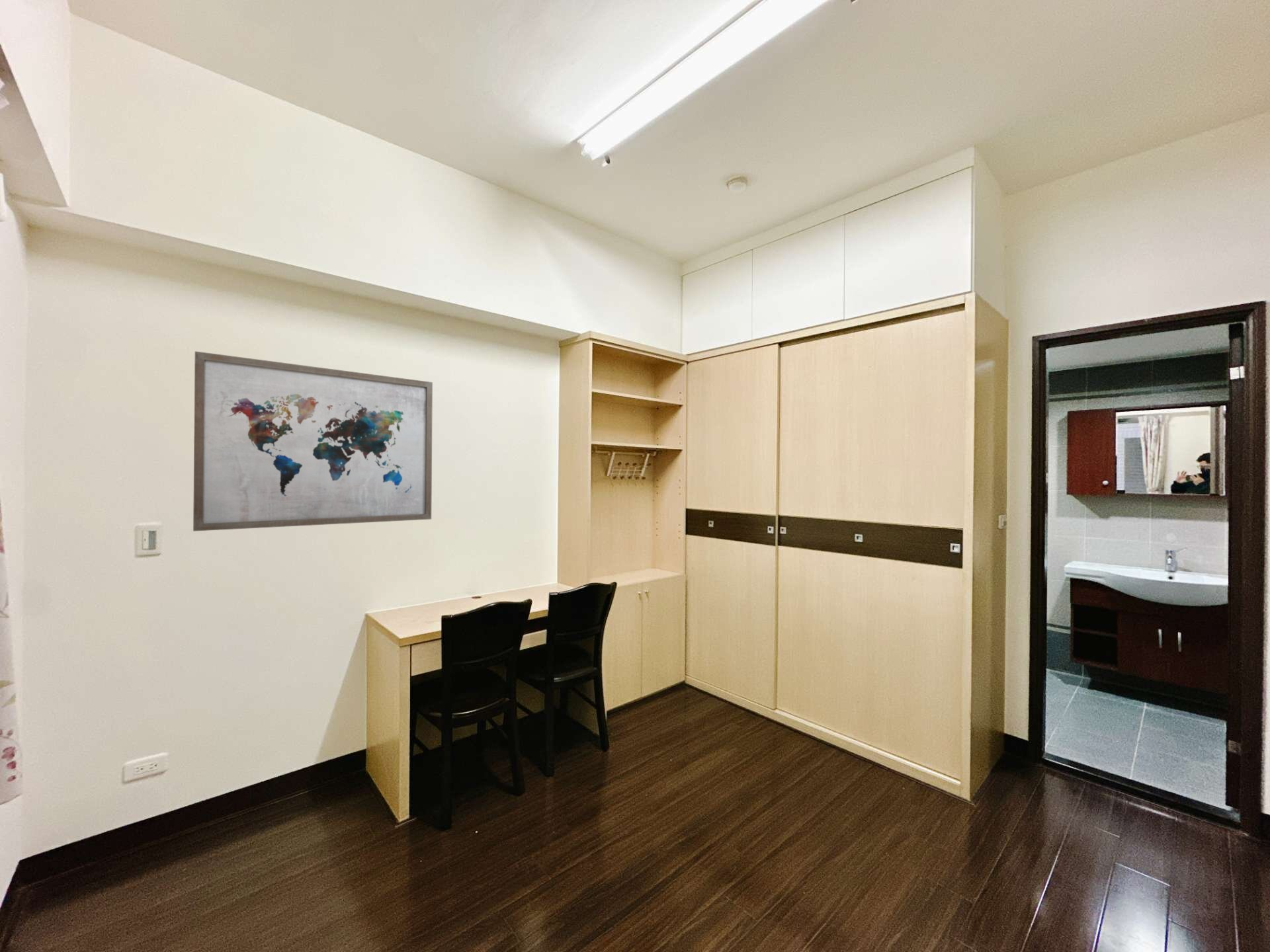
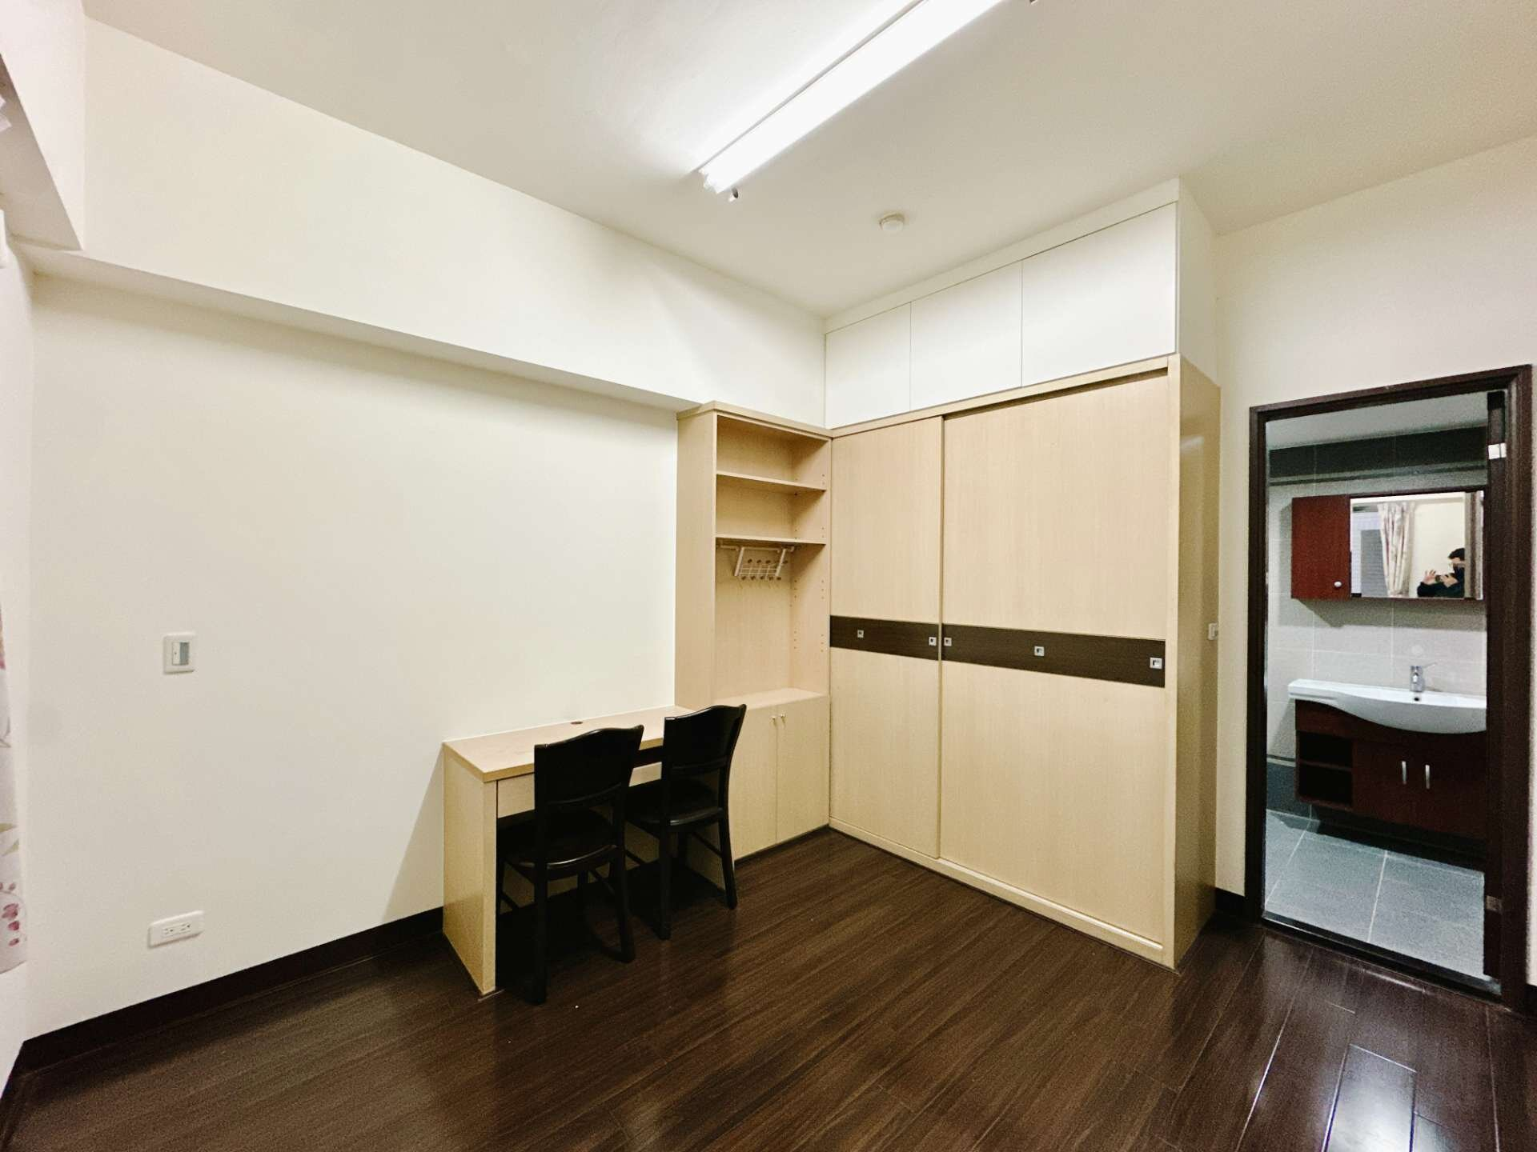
- wall art (329, 446)
